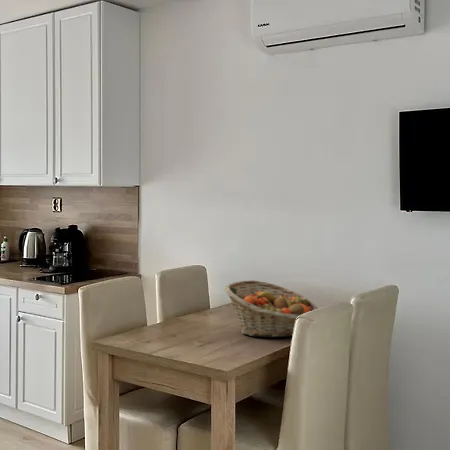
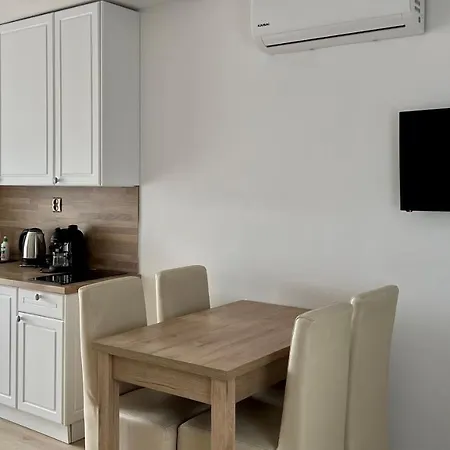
- fruit basket (271, 307)
